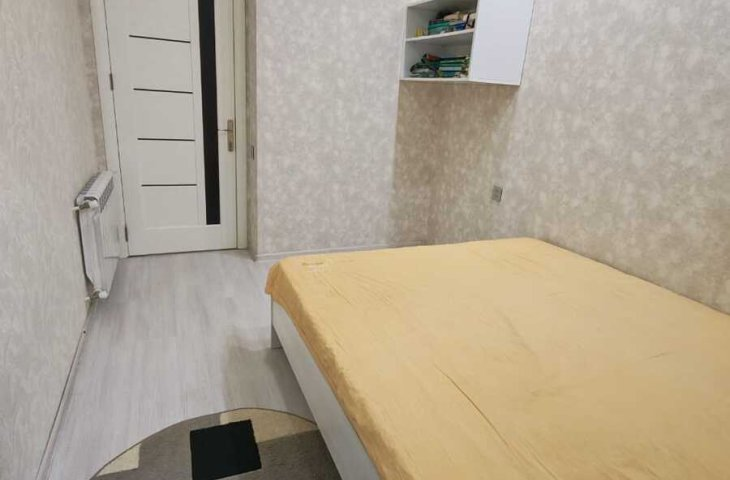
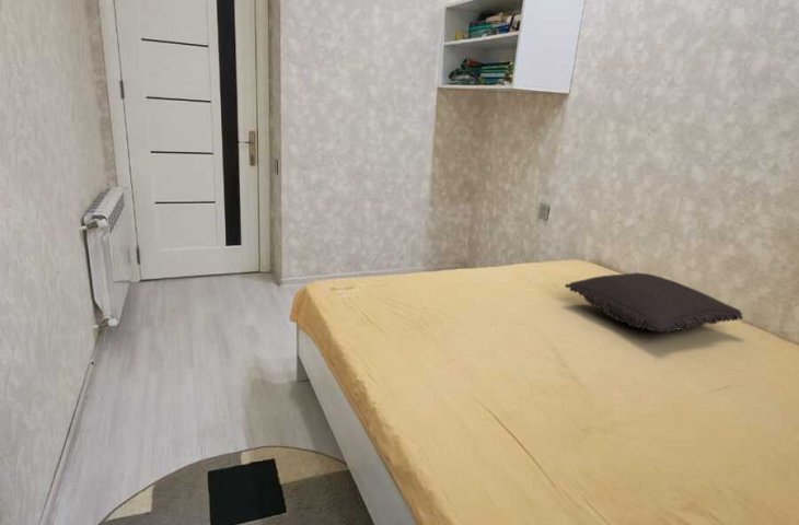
+ pillow (649, 301)
